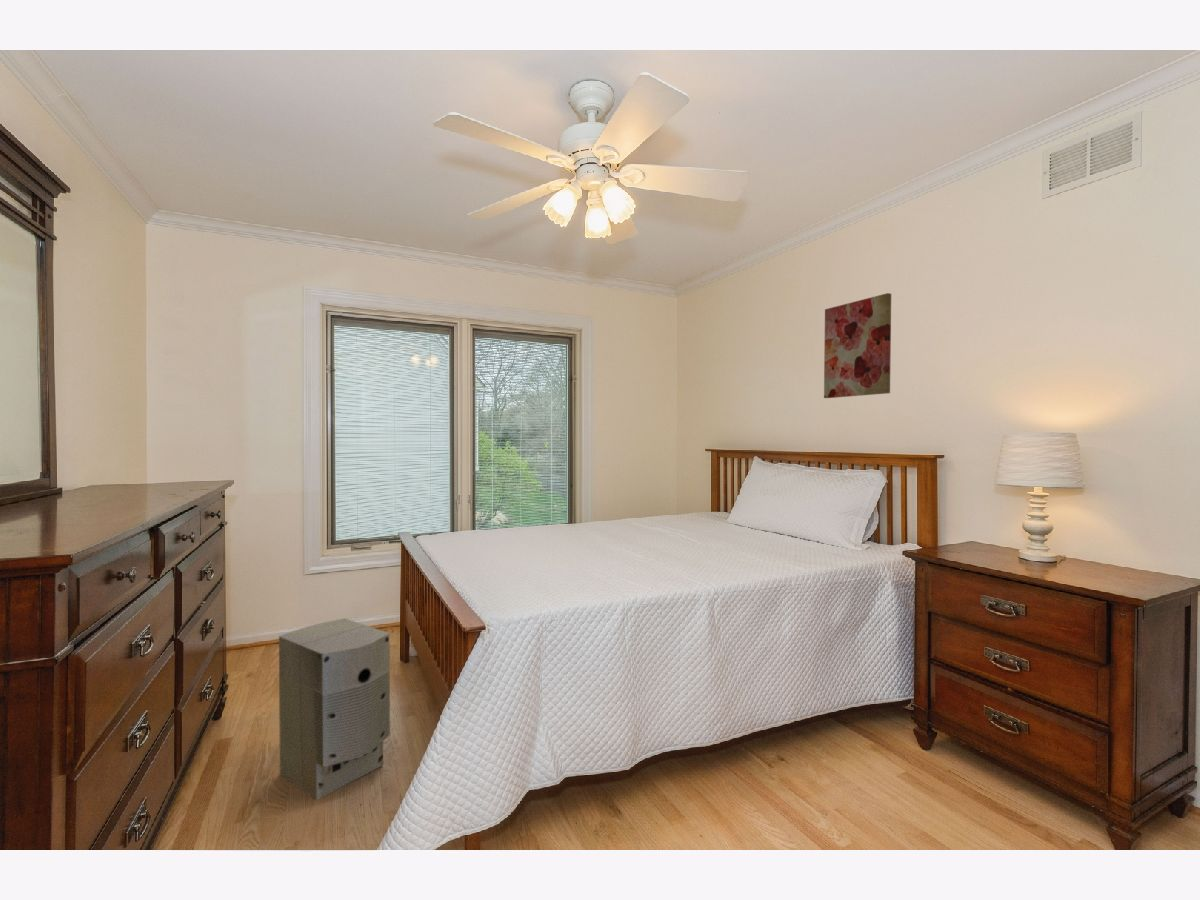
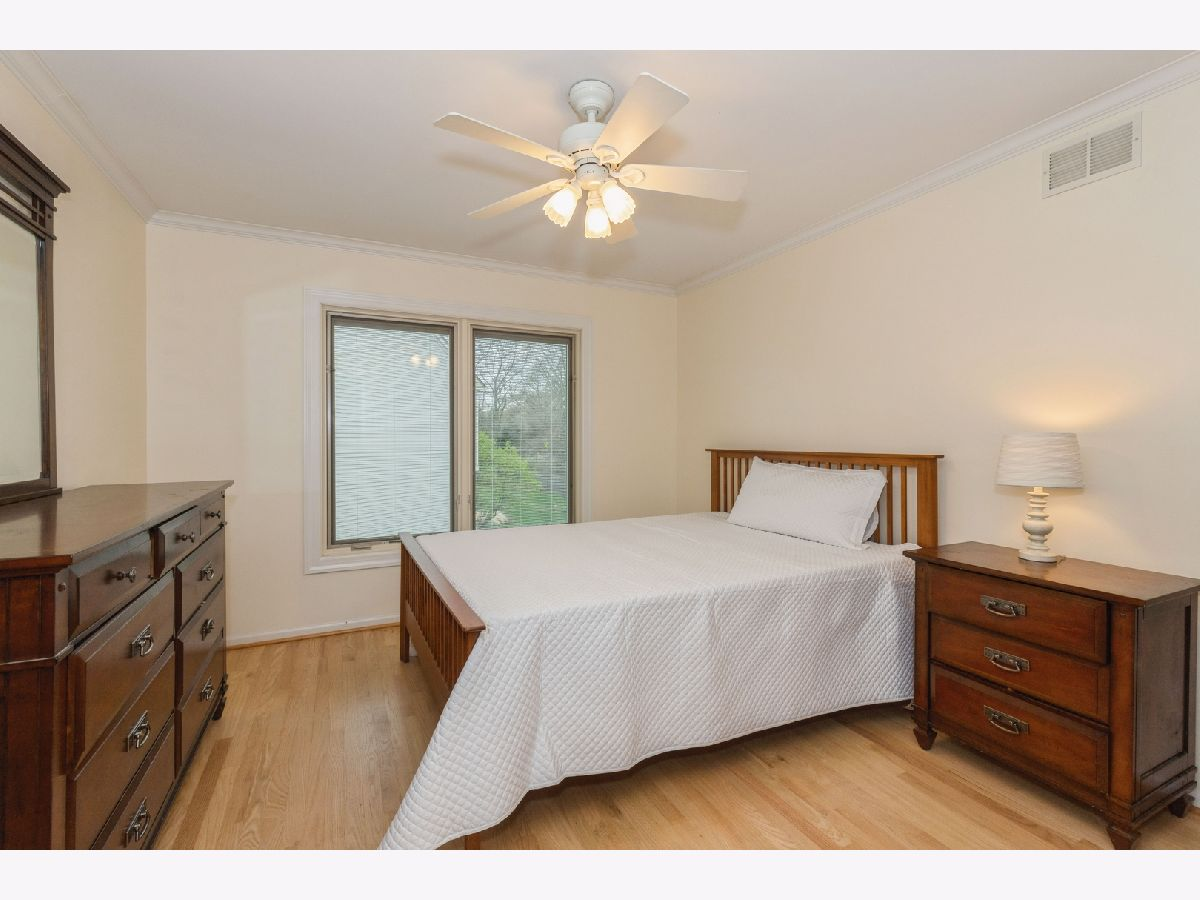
- wall art (855, 348)
- air purifier (335, 703)
